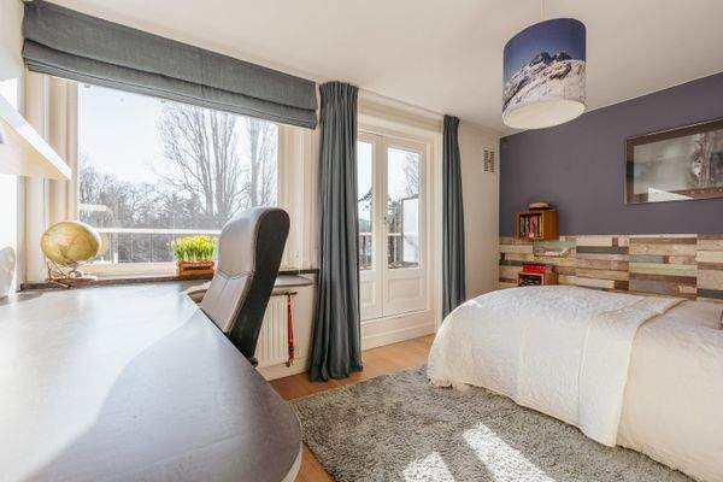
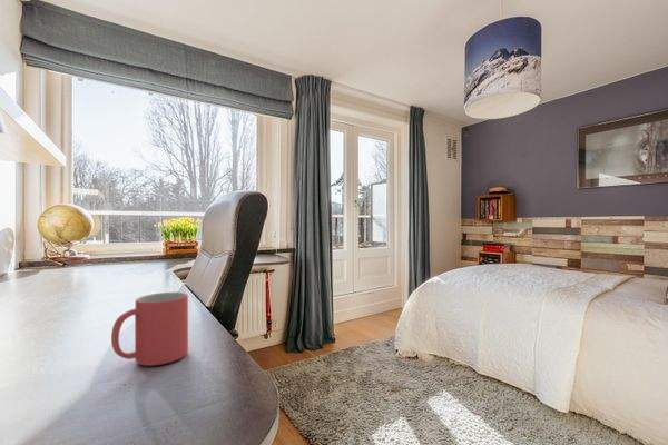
+ mug (151, 329)
